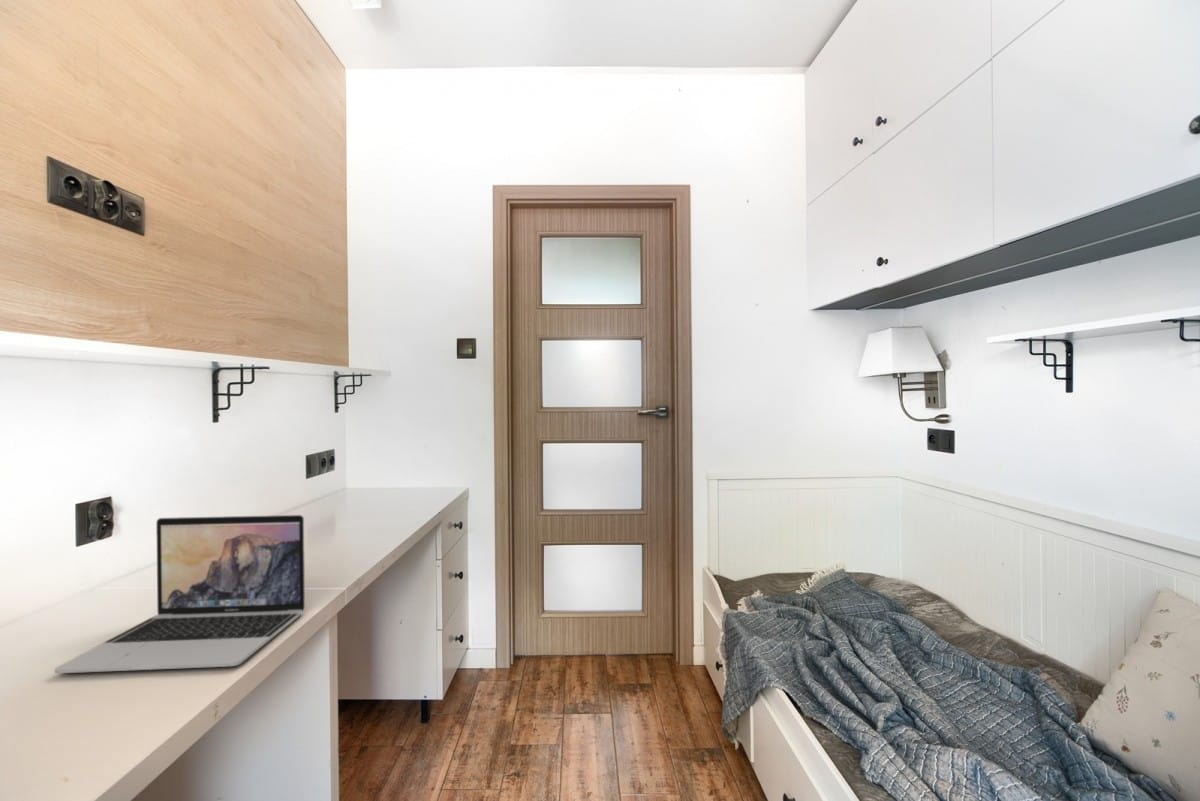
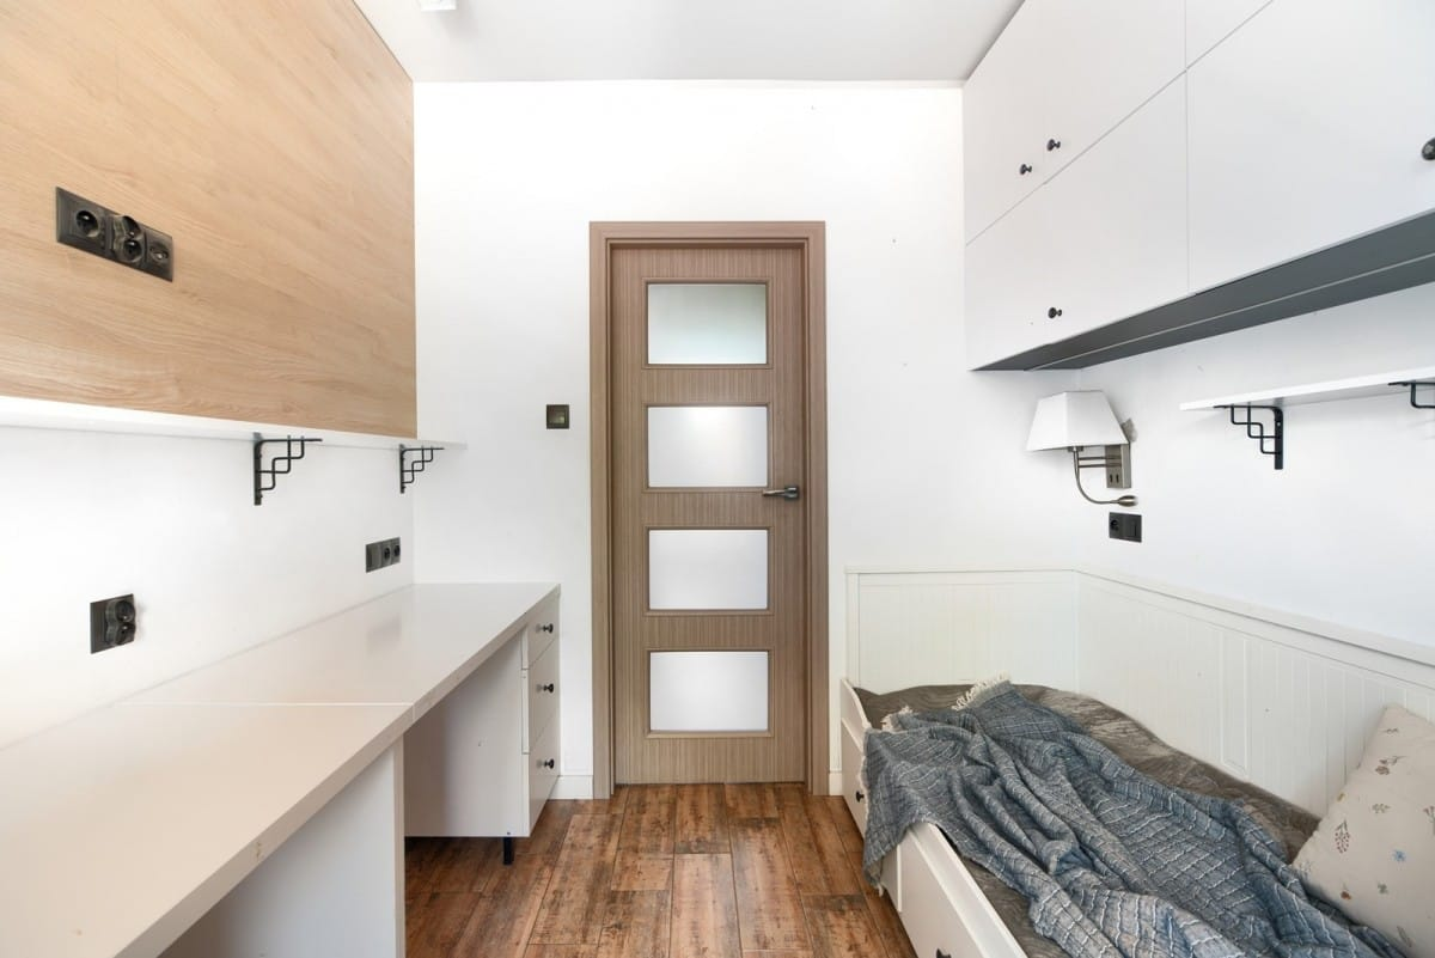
- laptop (193, 585)
